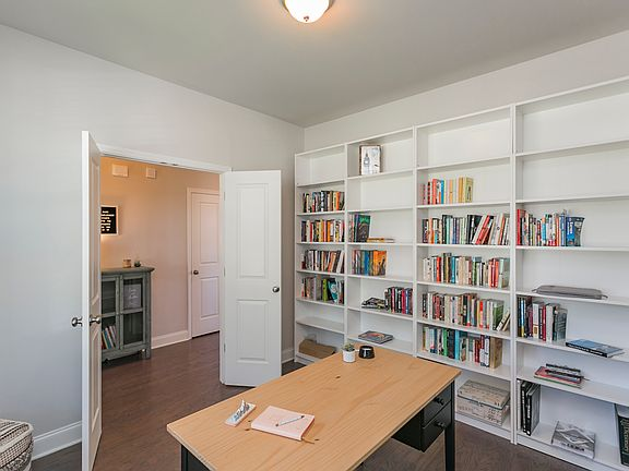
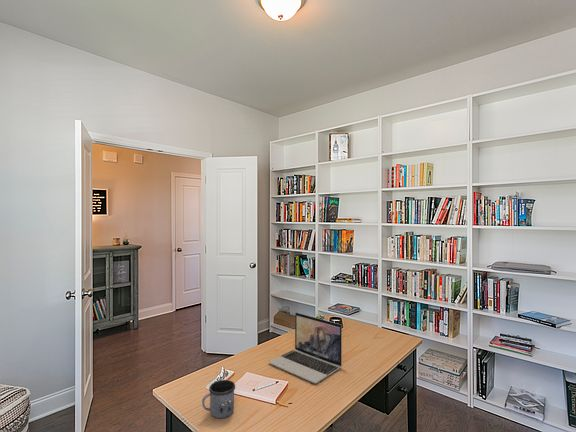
+ laptop (304, 344)
+ mug (218, 400)
